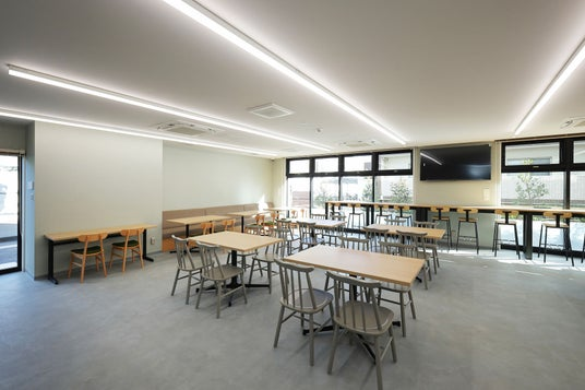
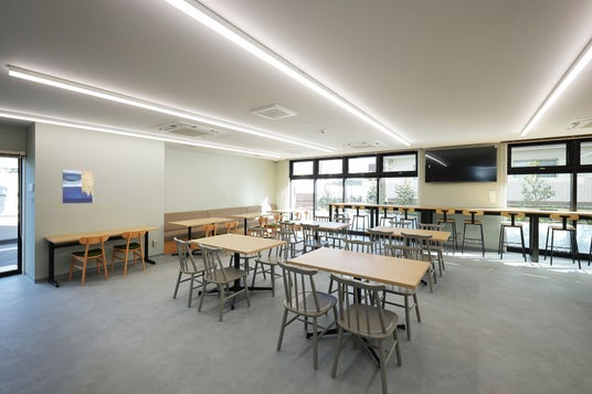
+ wall art (78, 187)
